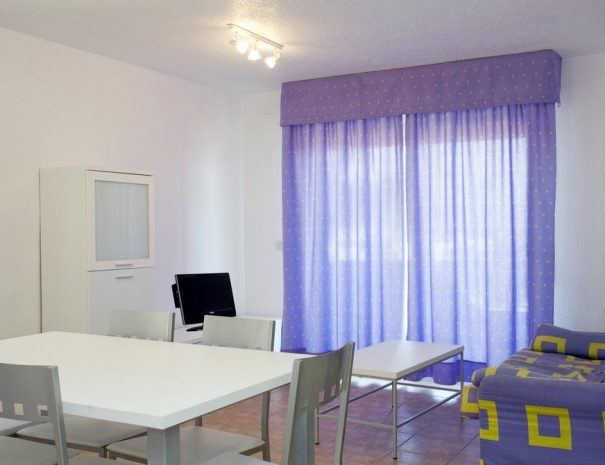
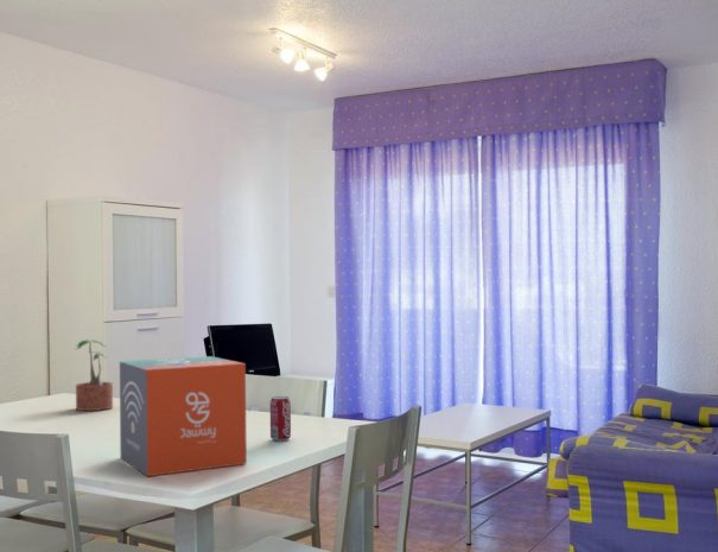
+ potted plant (91, 373)
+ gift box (182, 411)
+ beverage can (280, 418)
